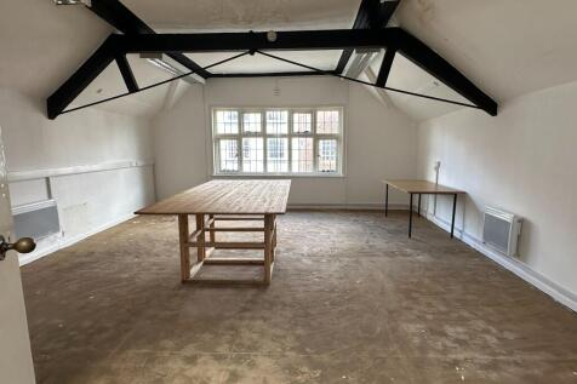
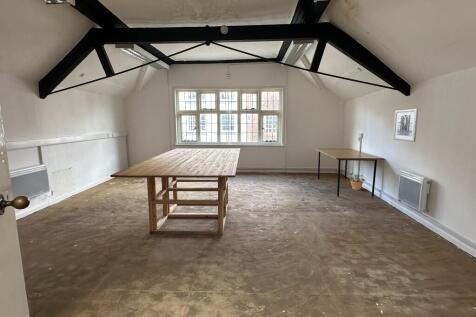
+ wall art (404, 125)
+ potted plant (358, 181)
